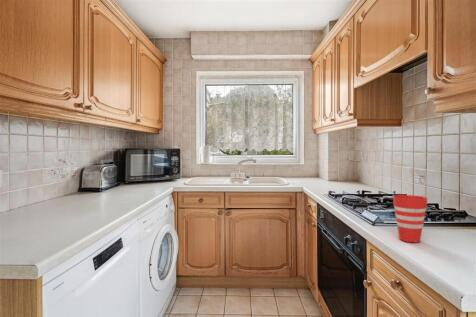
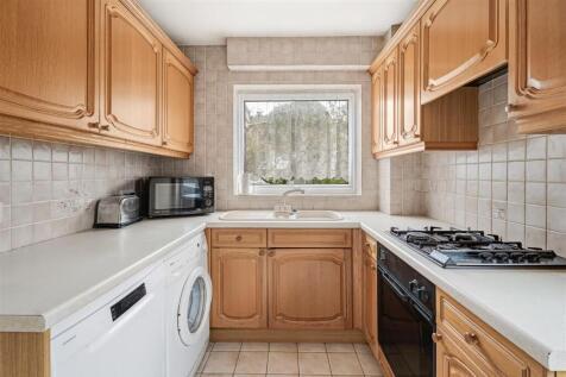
- cup (409, 218)
